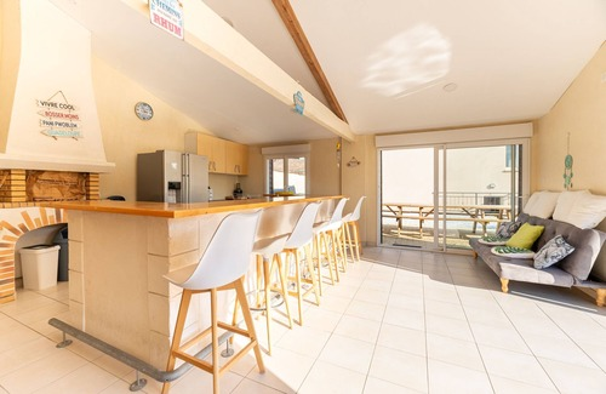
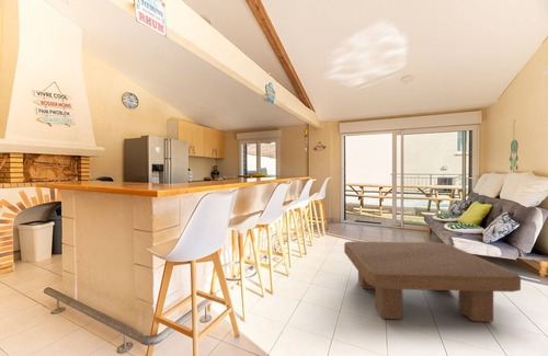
+ coffee table (414, 277)
